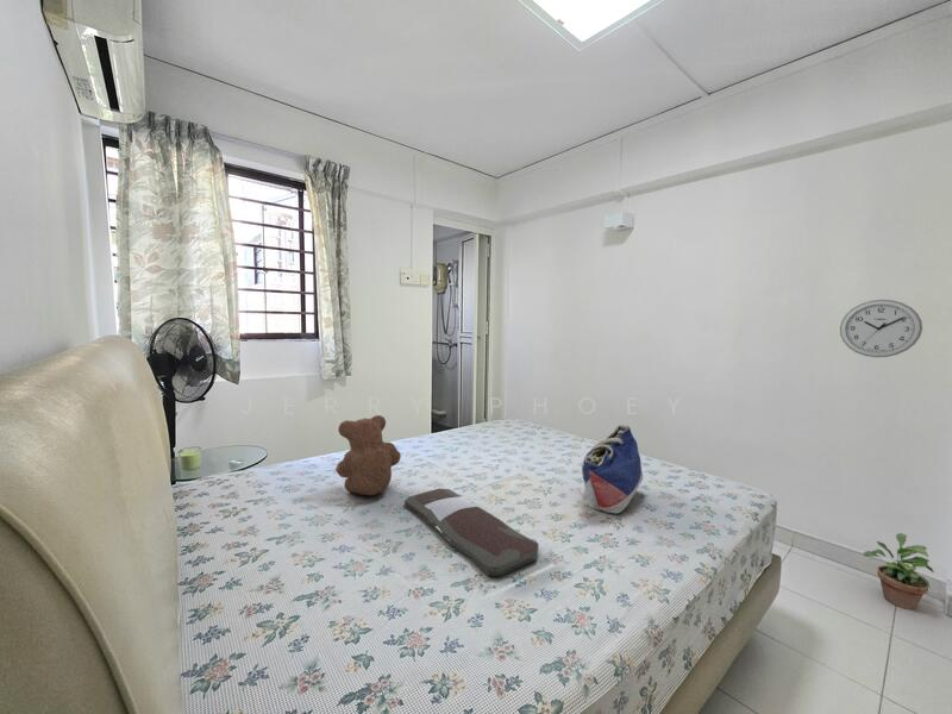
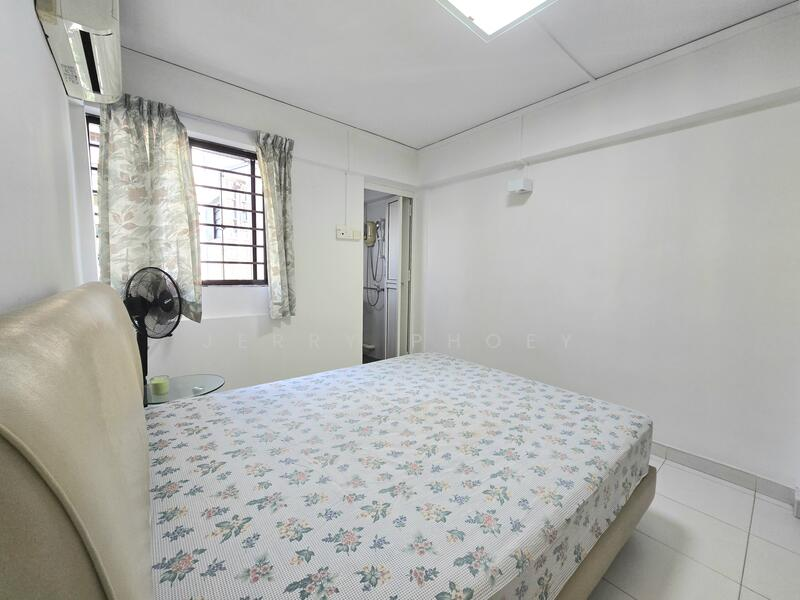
- tote bag (607, 466)
- potted plant (896, 568)
- wall clock (878, 328)
- serving tray (464, 522)
- teddy bear (369, 456)
